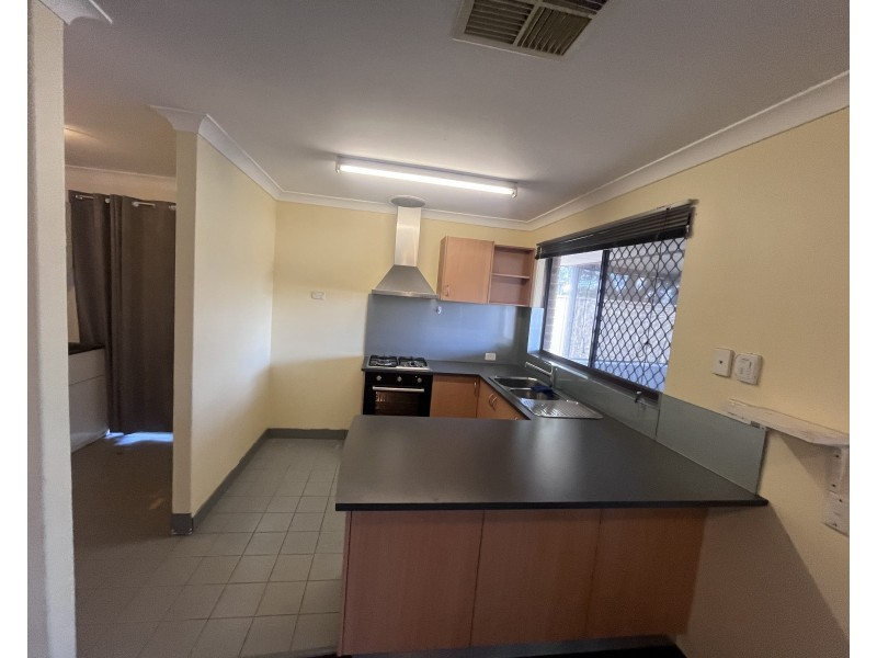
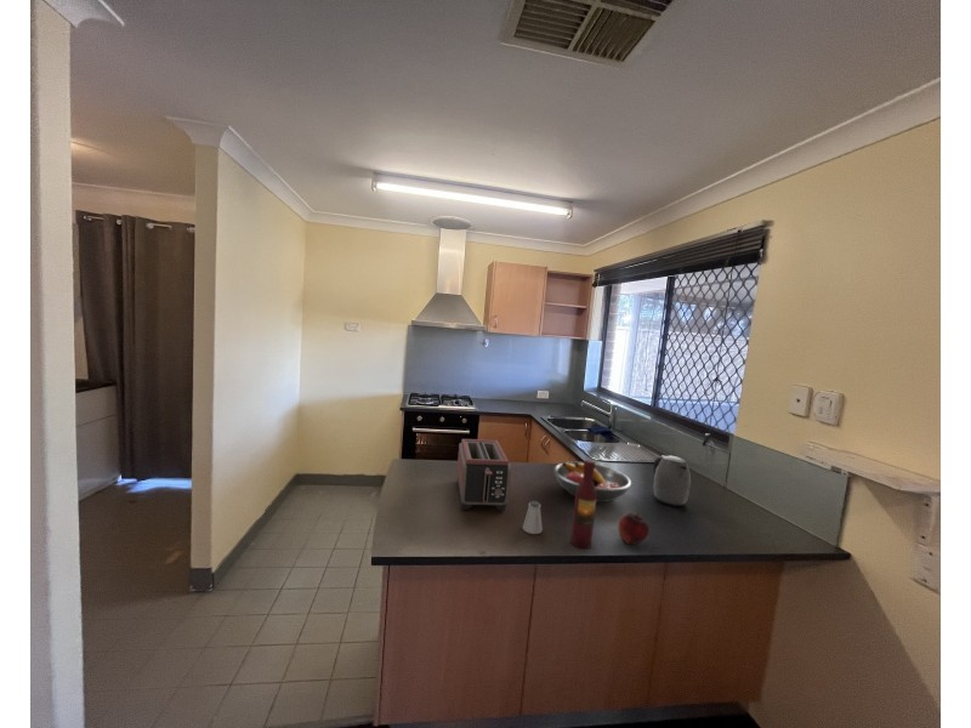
+ wine bottle (585, 501)
+ toaster (482, 473)
+ fruit bowl (592, 482)
+ saltshaker (533, 516)
+ fruit (632, 528)
+ kettle (669, 477)
